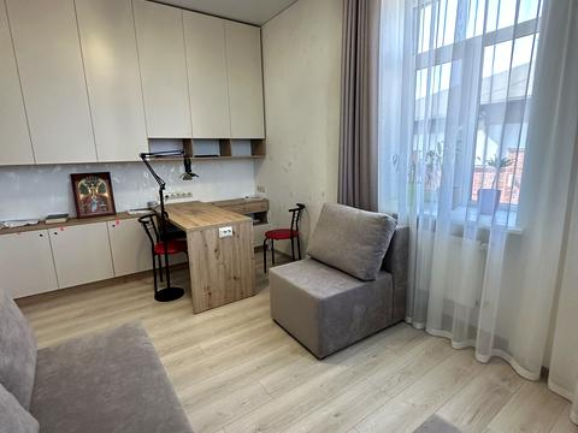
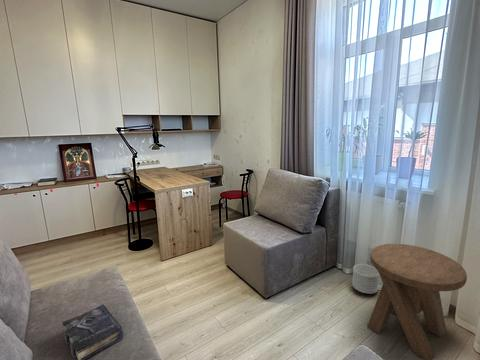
+ planter (365, 279)
+ book (92, 330)
+ music stool (410, 295)
